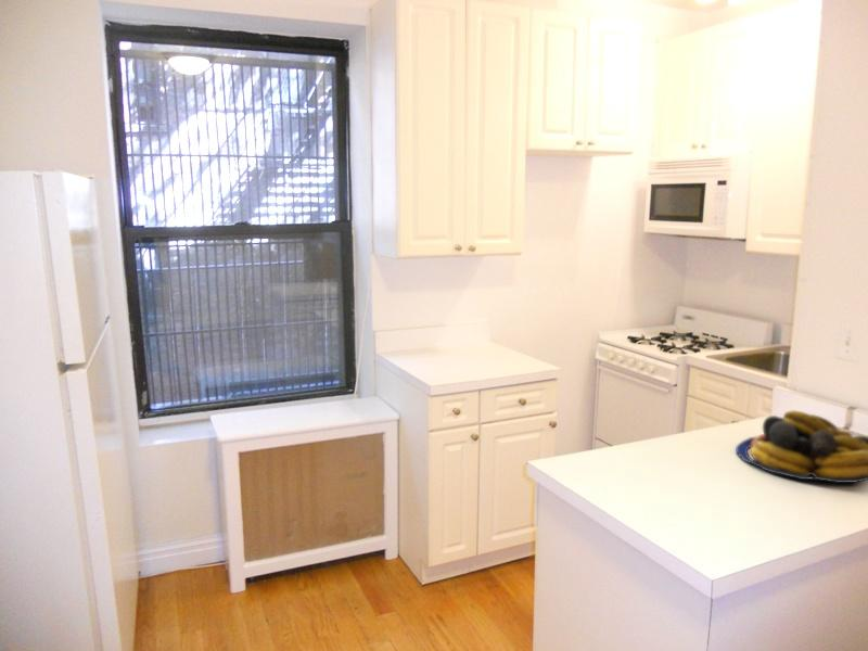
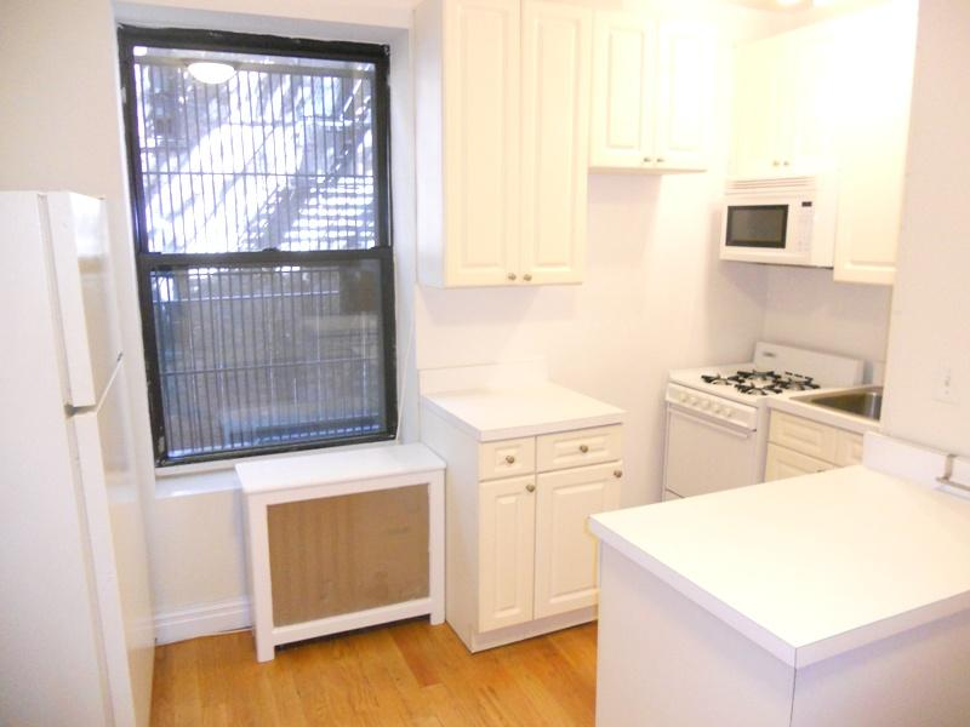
- fruit bowl (807, 437)
